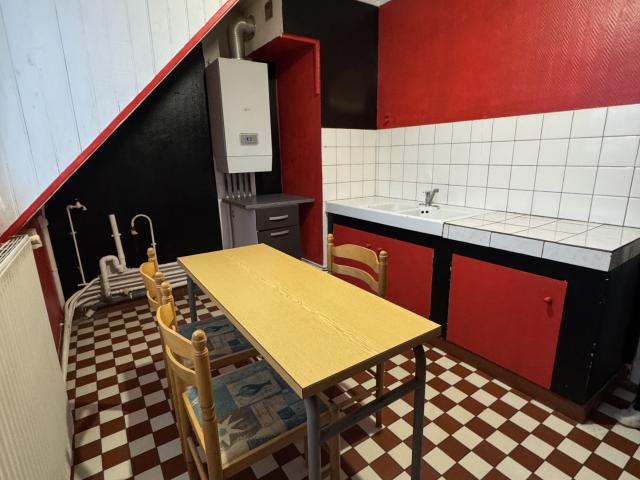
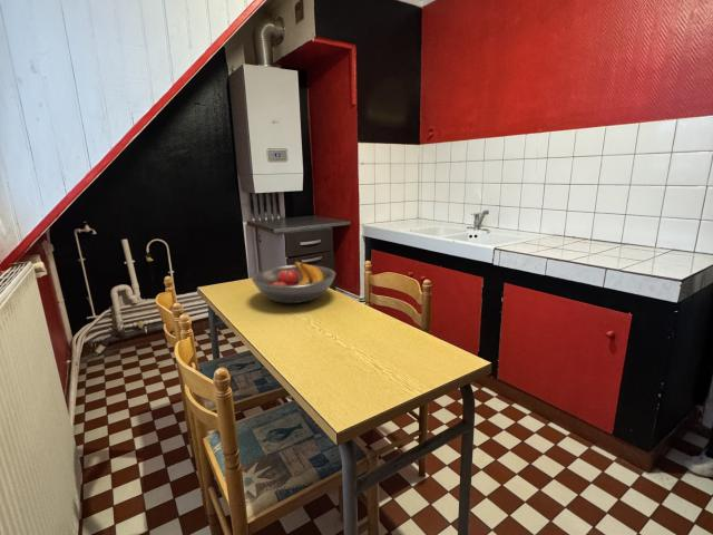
+ fruit bowl (294, 282)
